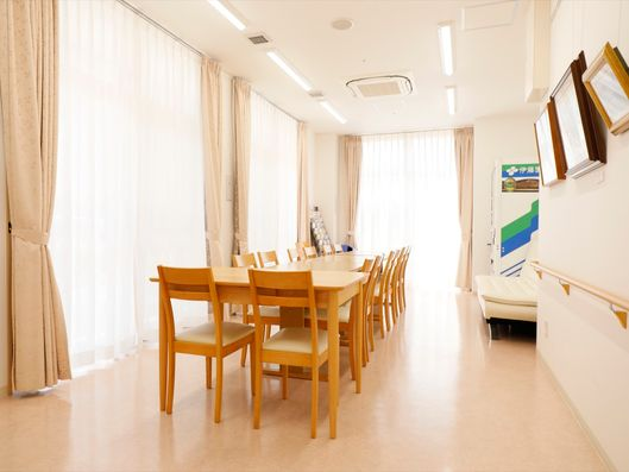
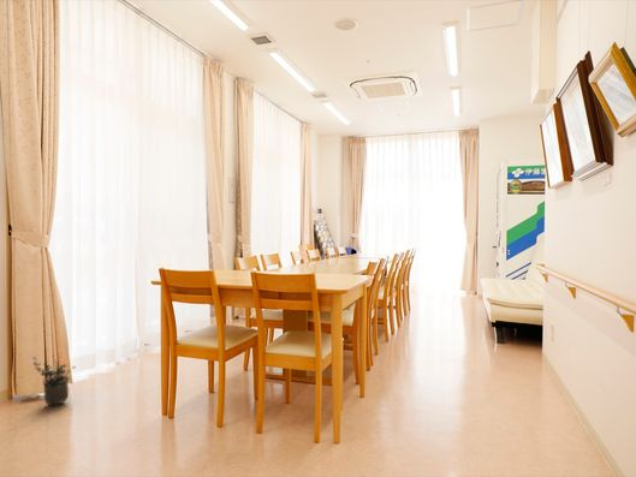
+ potted plant (53, 378)
